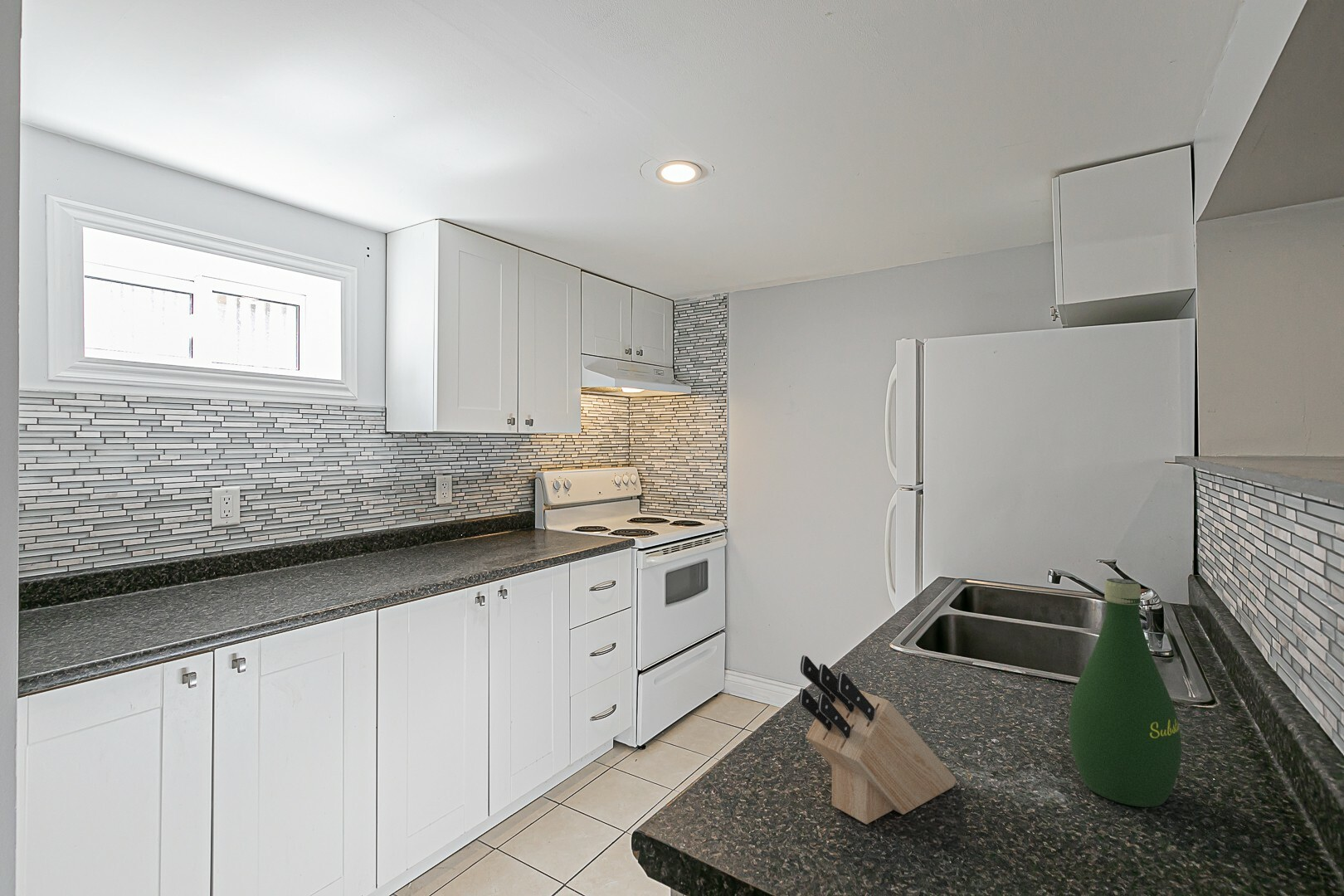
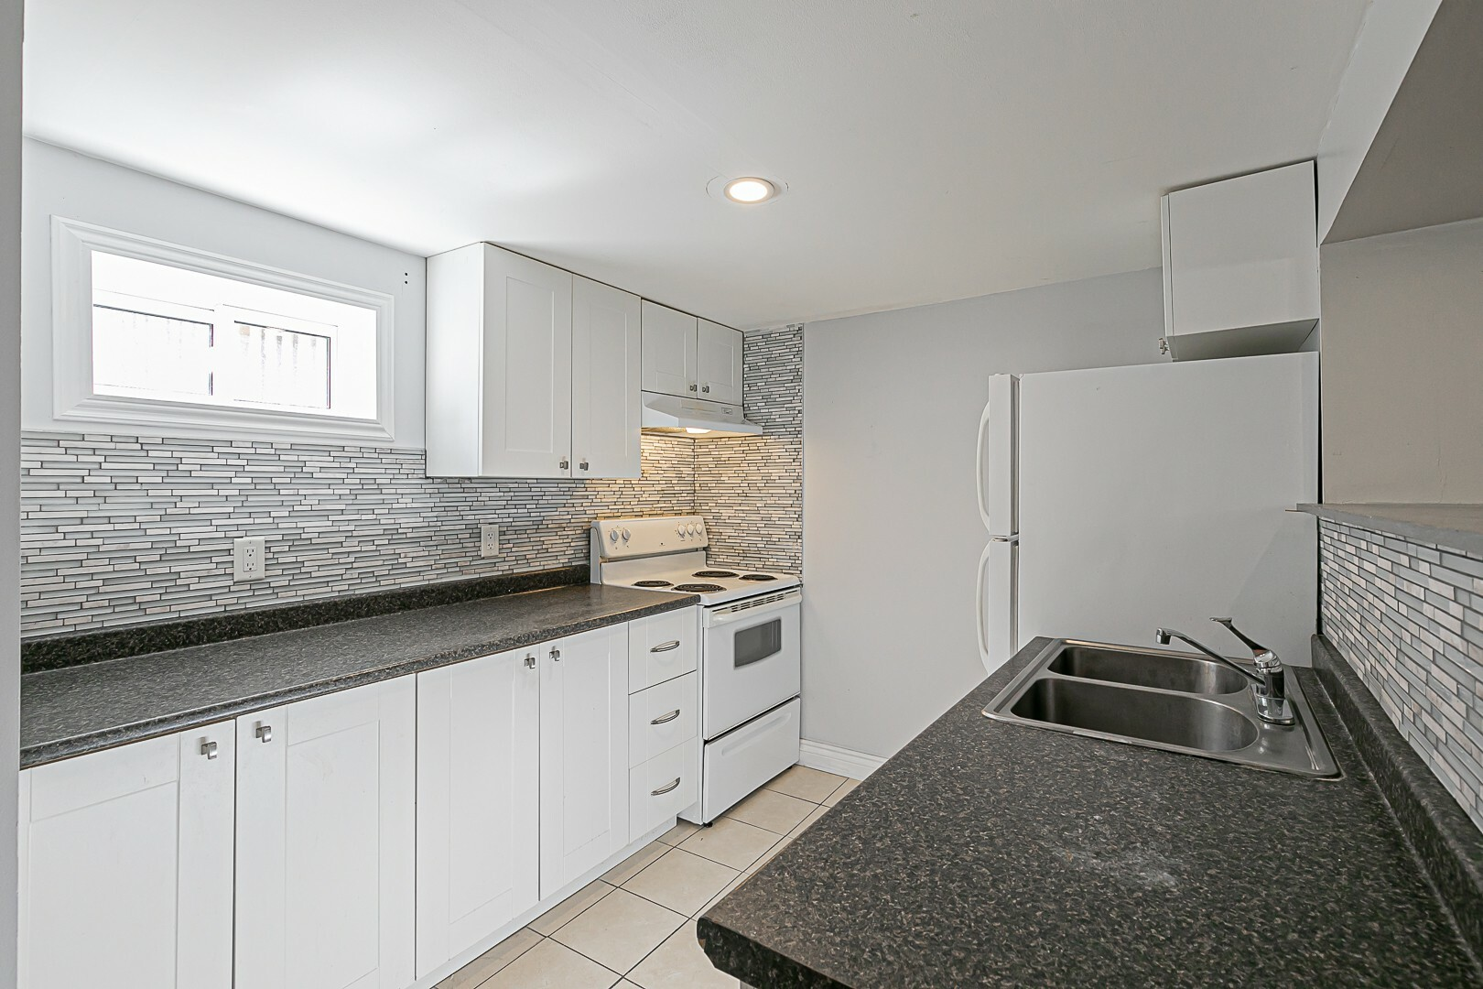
- knife block (874, 724)
- bottle (1122, 684)
